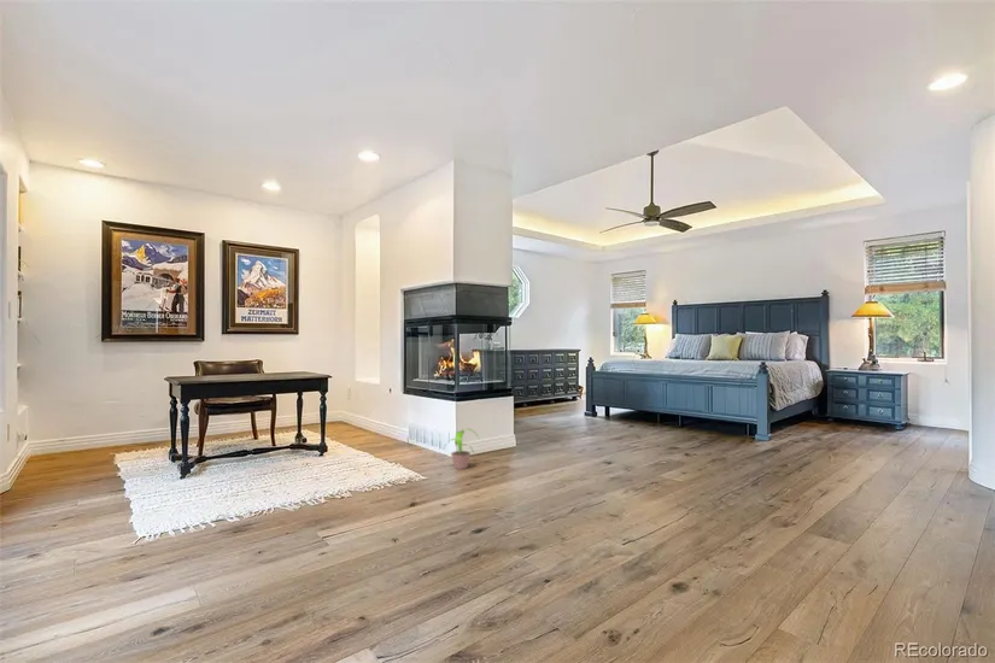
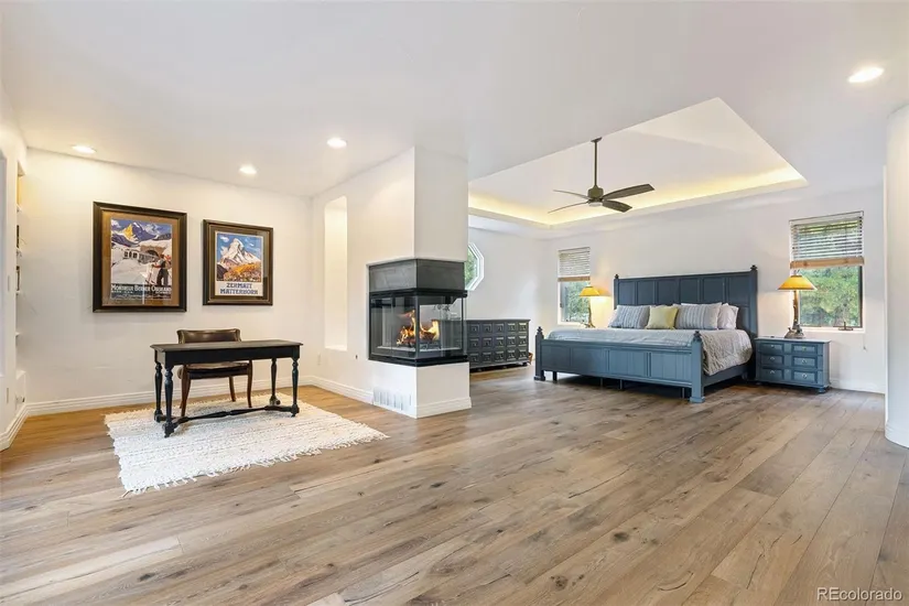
- potted plant (461, 447)
